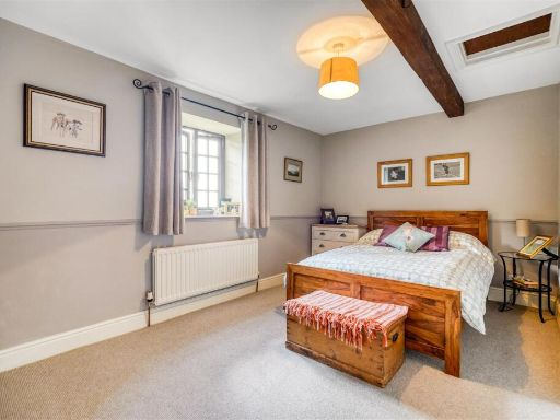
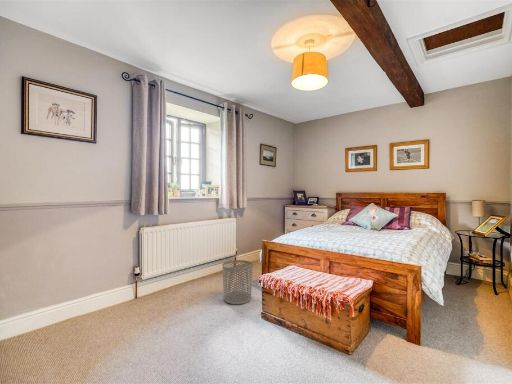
+ waste bin (237, 281)
